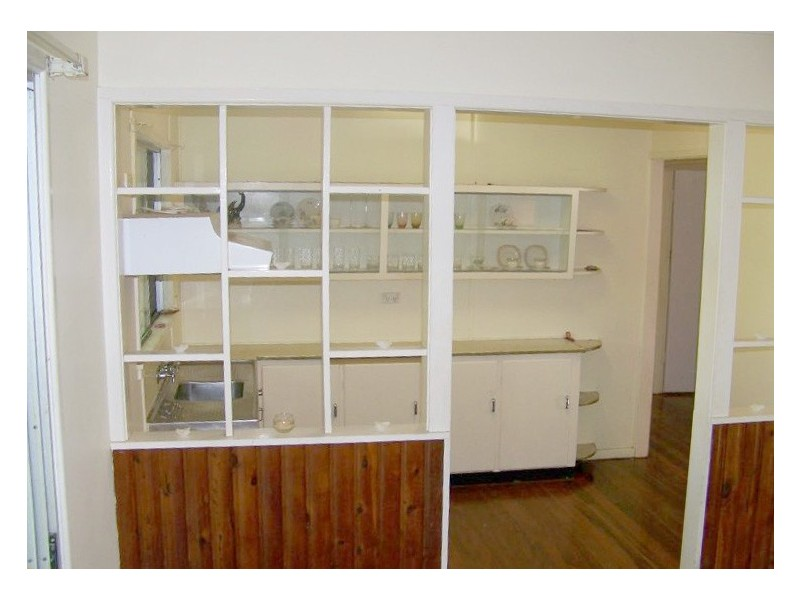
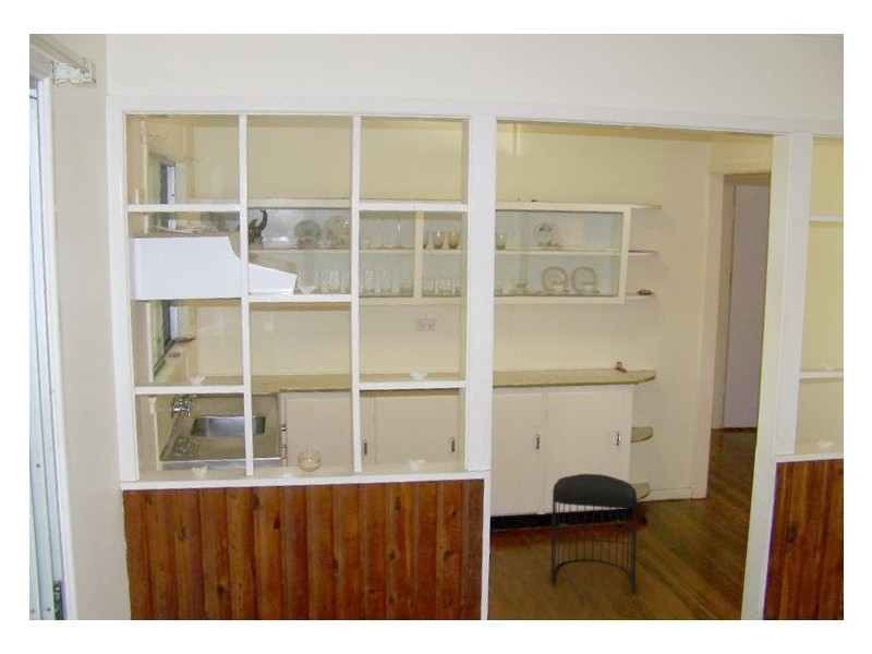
+ stool (593, 529)
